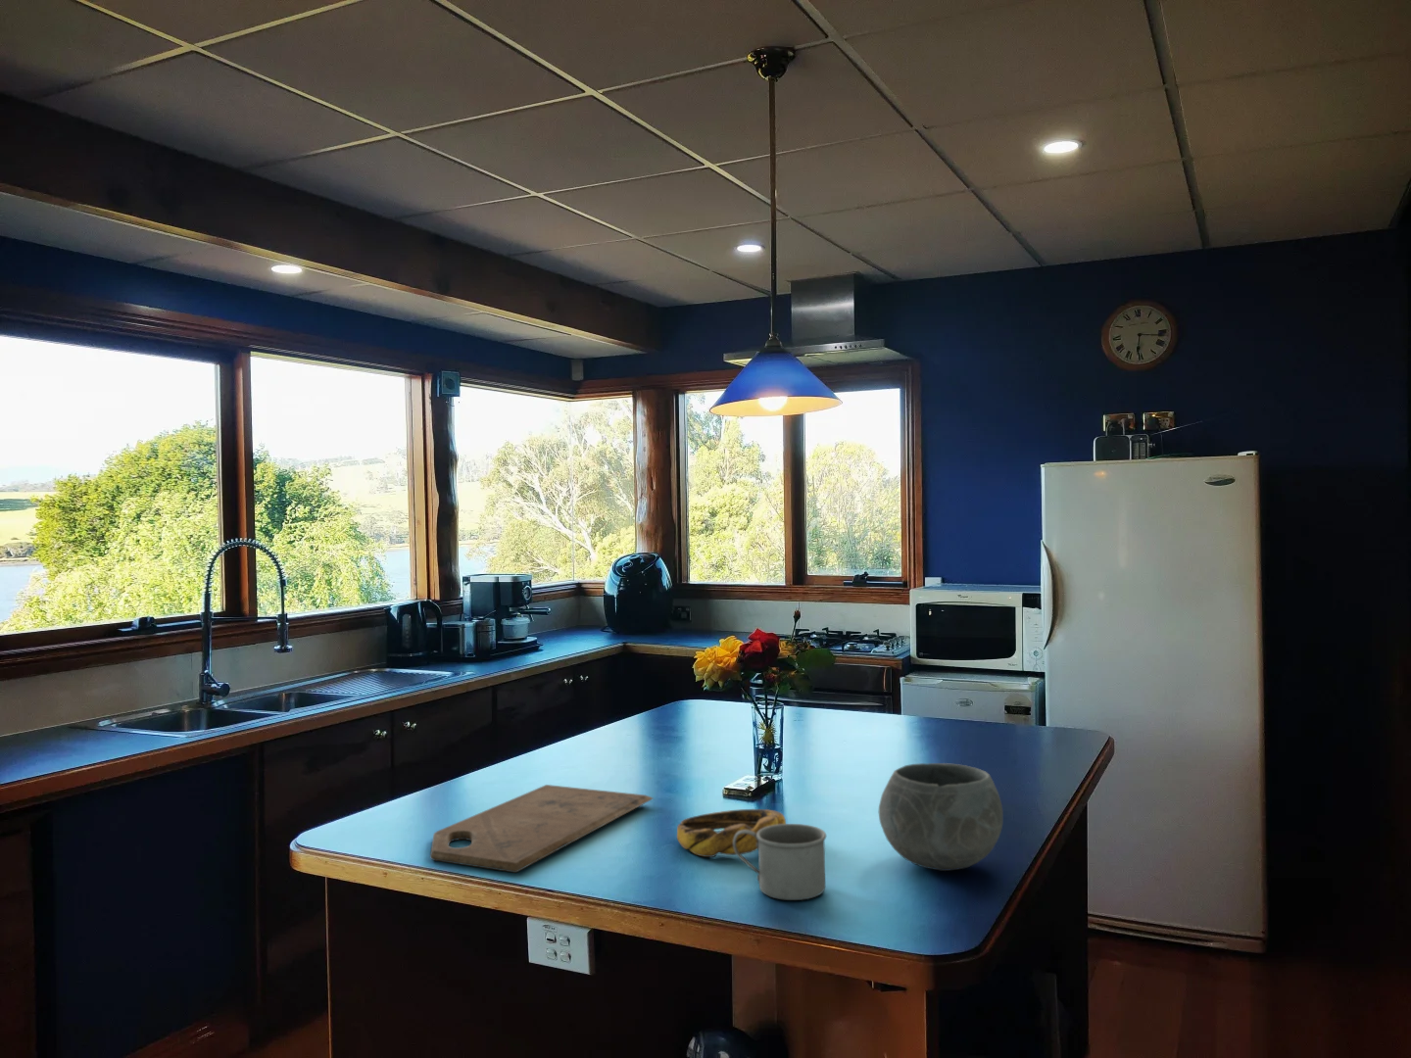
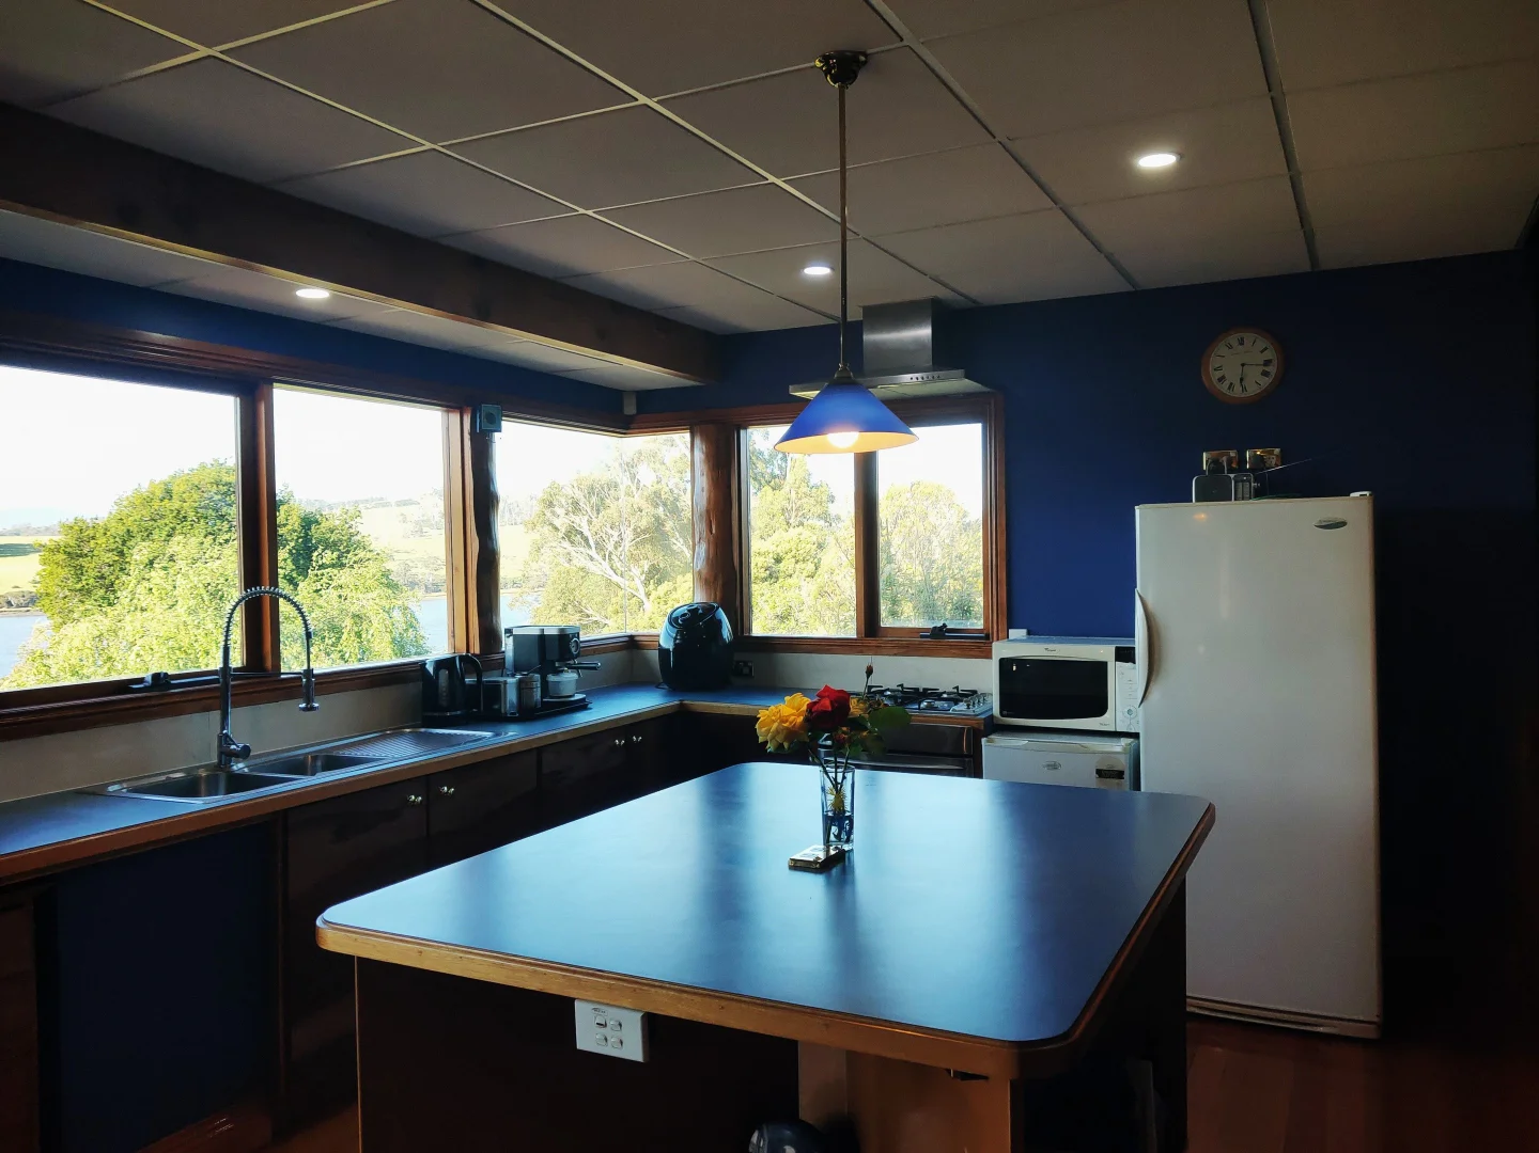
- cutting board (534, 822)
- bowl (940, 818)
- mug (784, 860)
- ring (734, 827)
